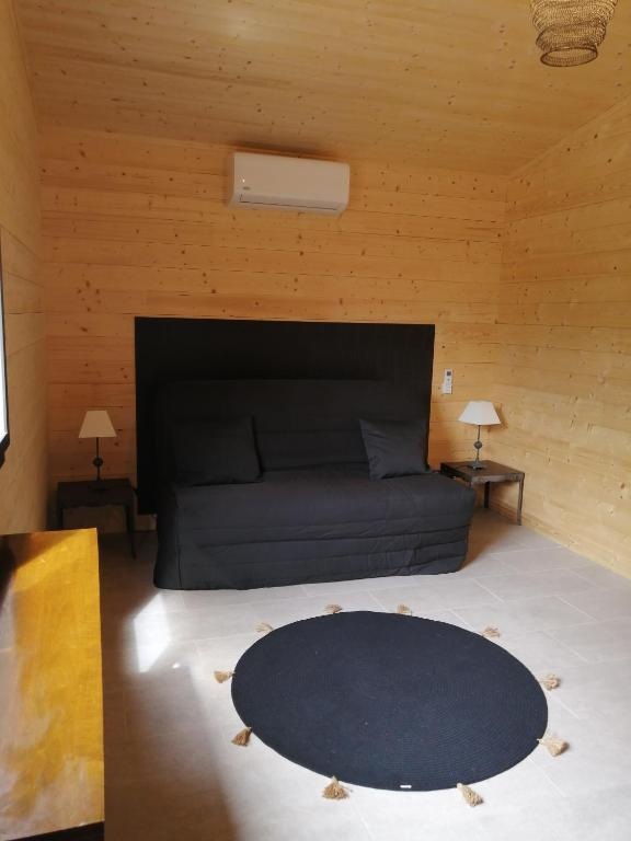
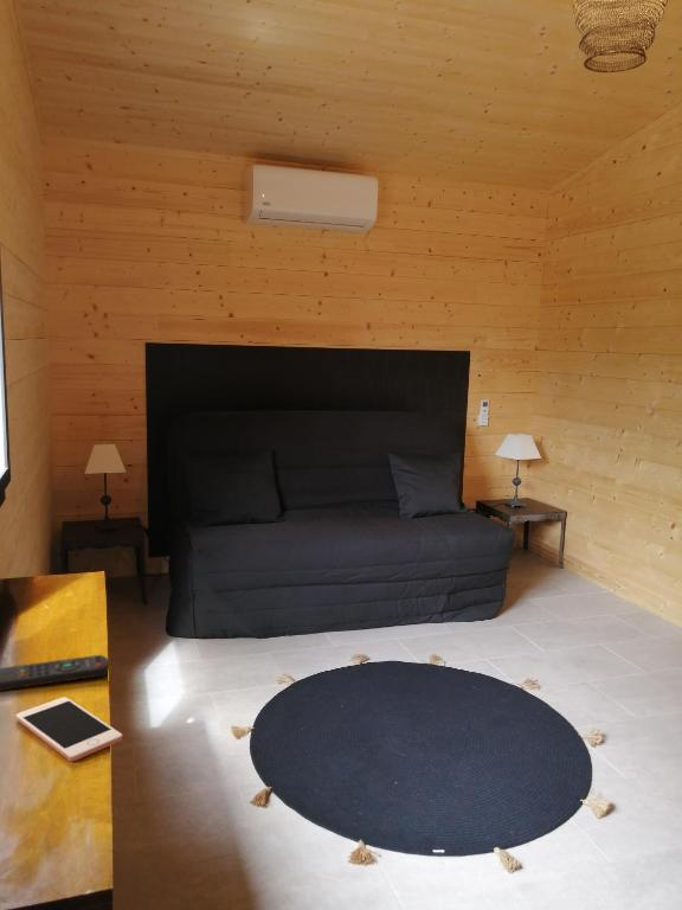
+ remote control (44, 672)
+ cell phone (67, 726)
